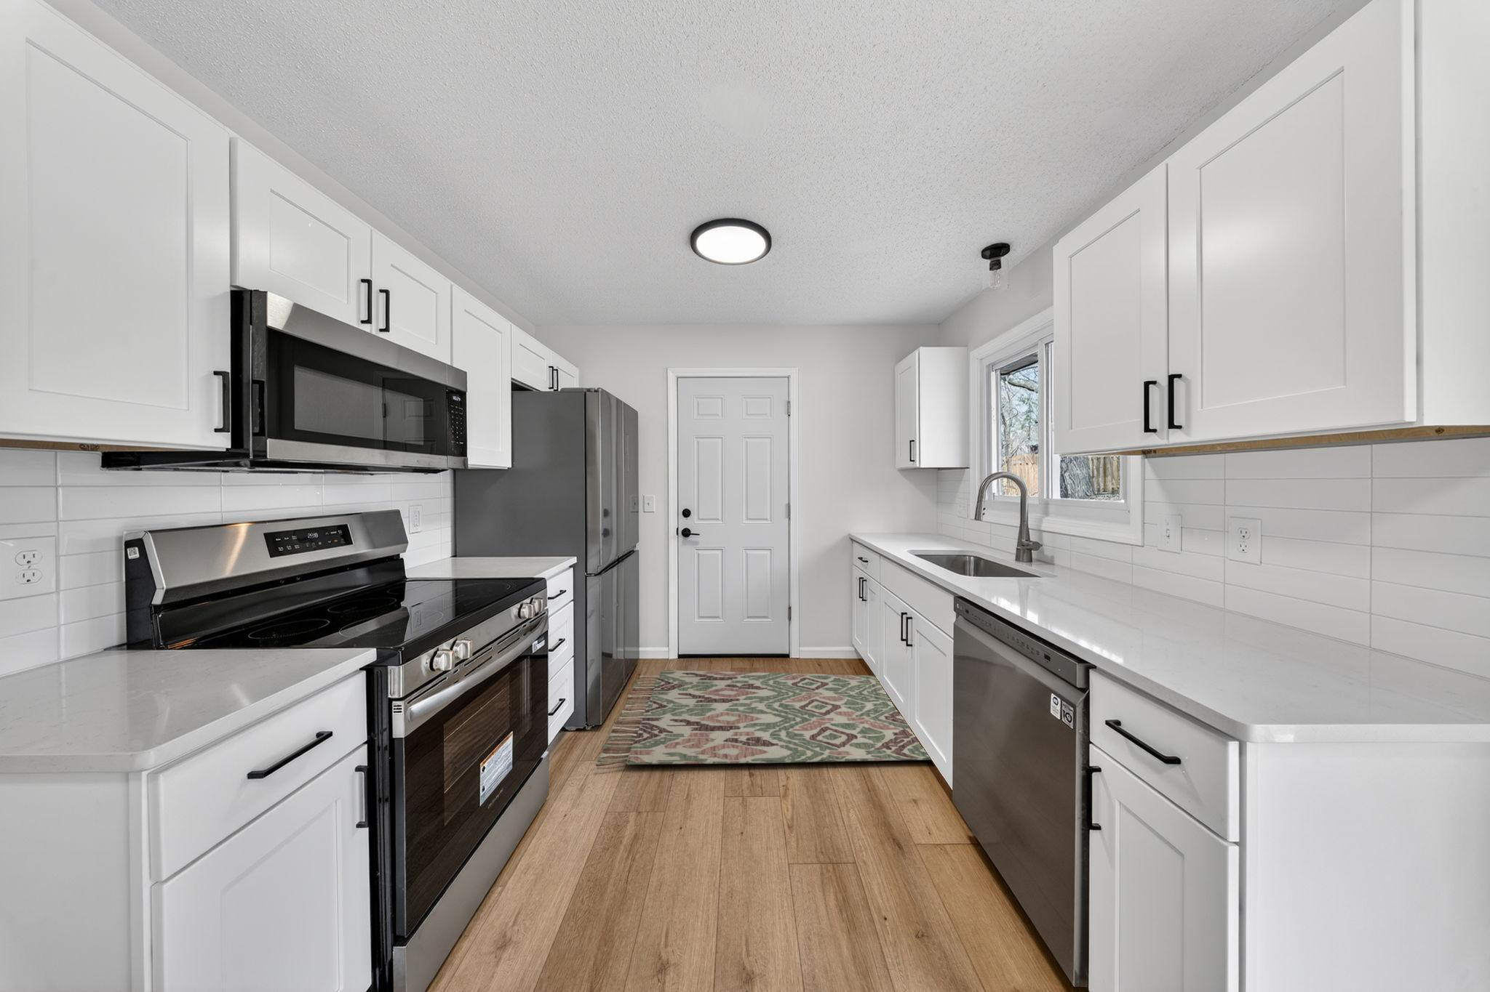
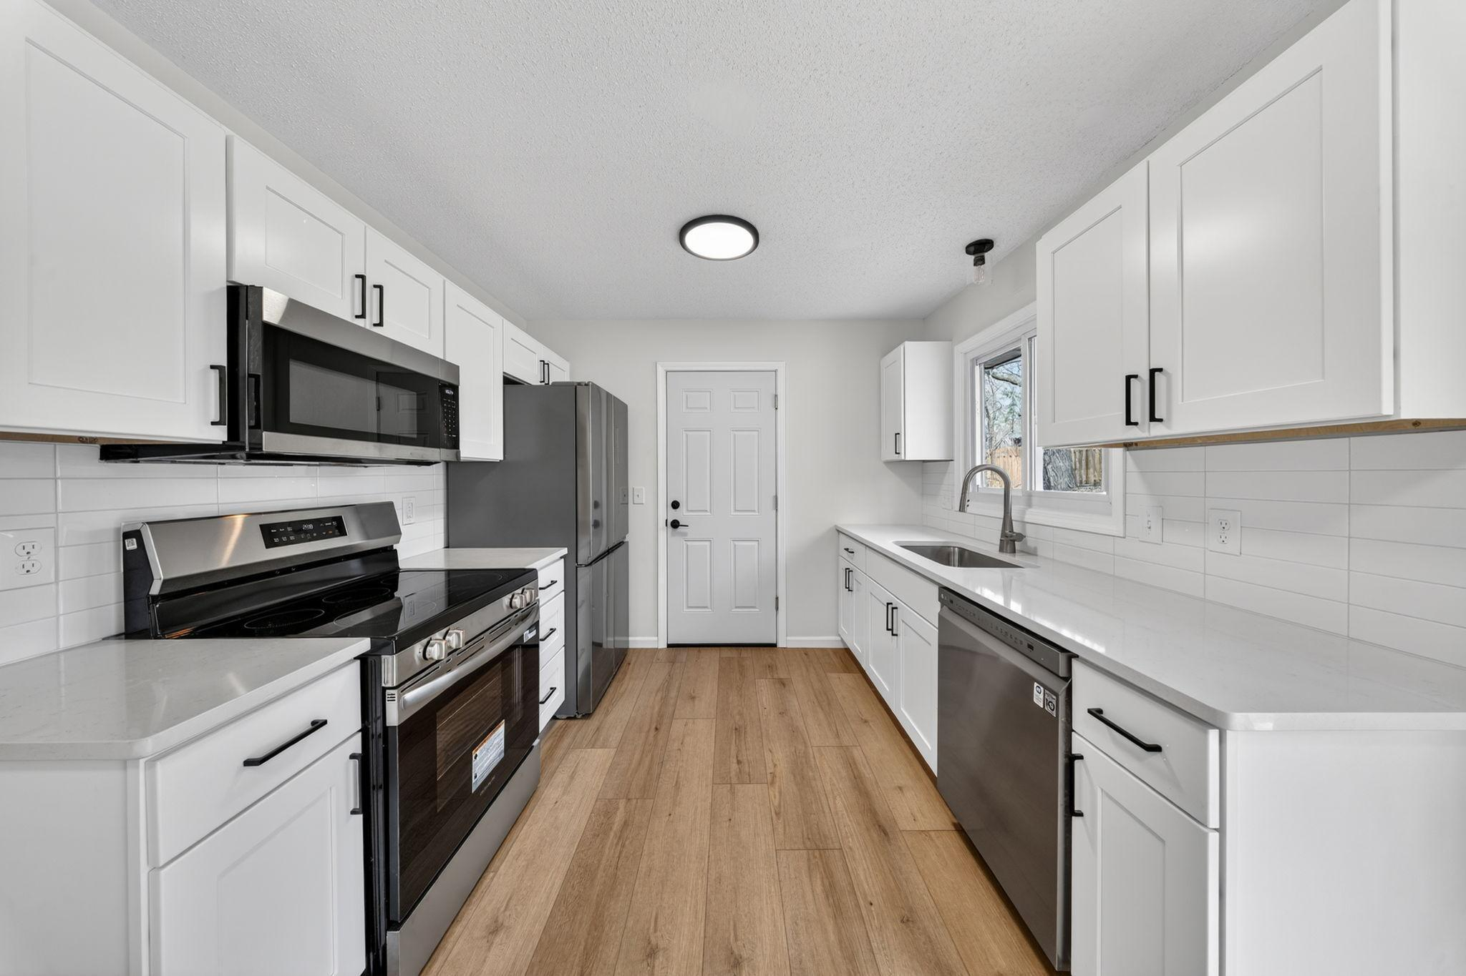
- rug (843, 698)
